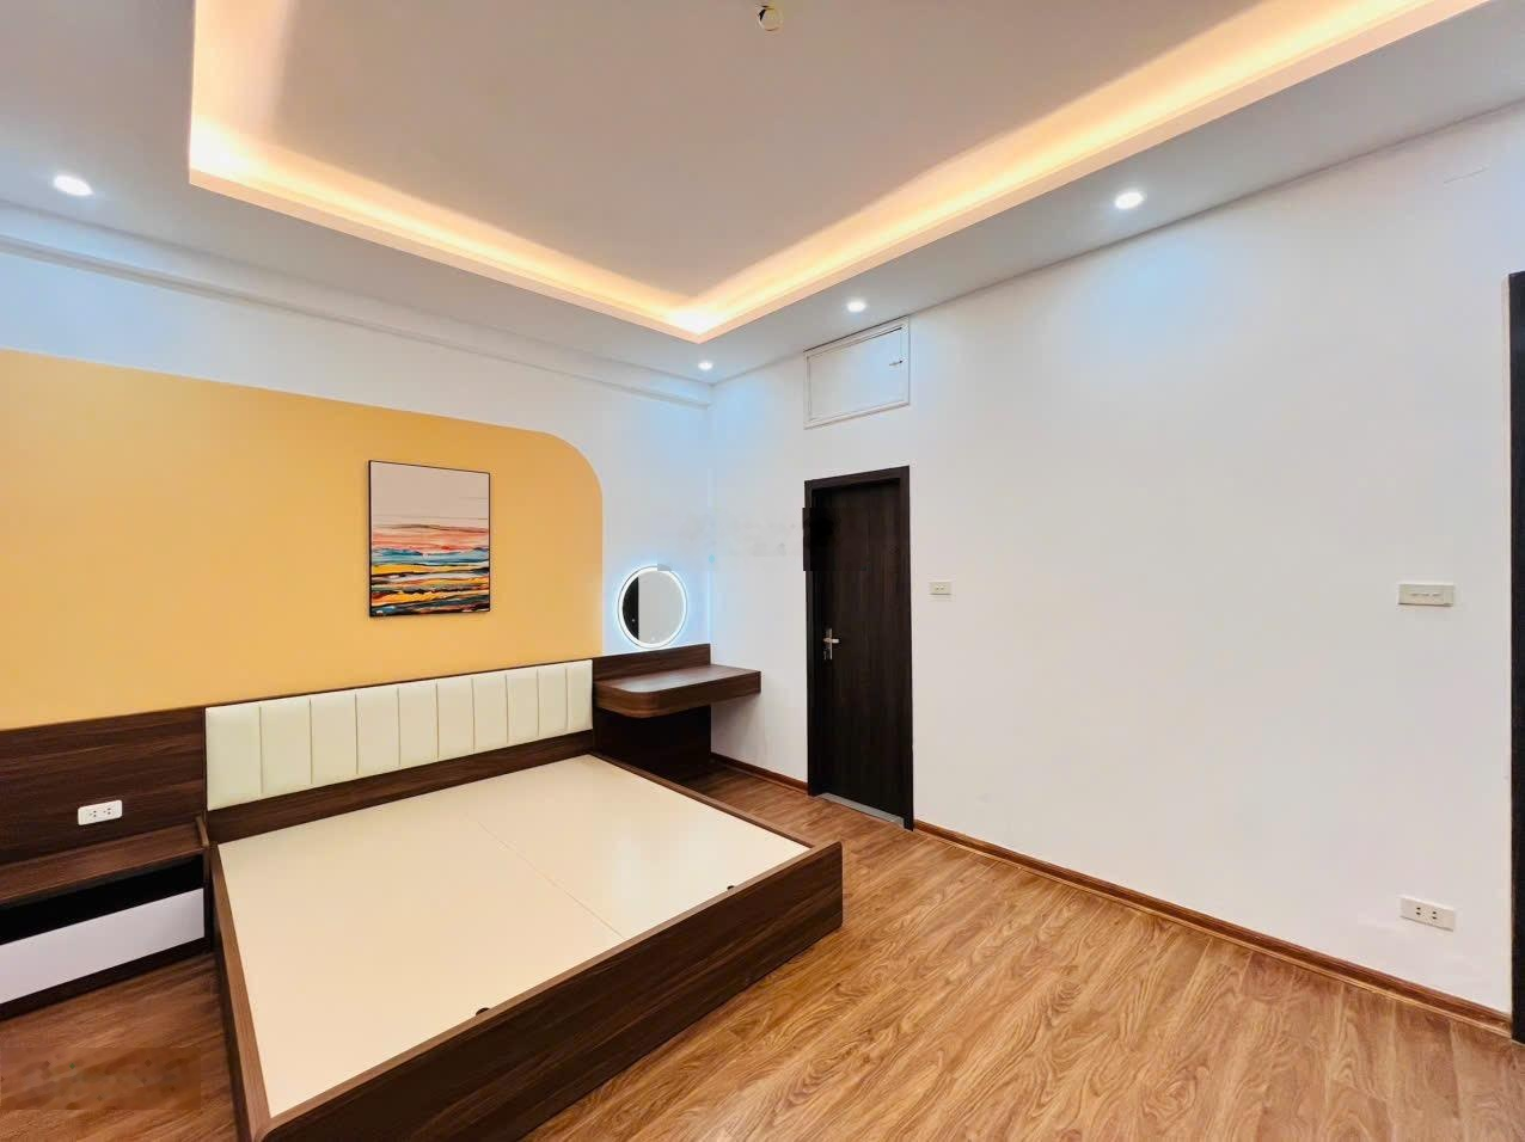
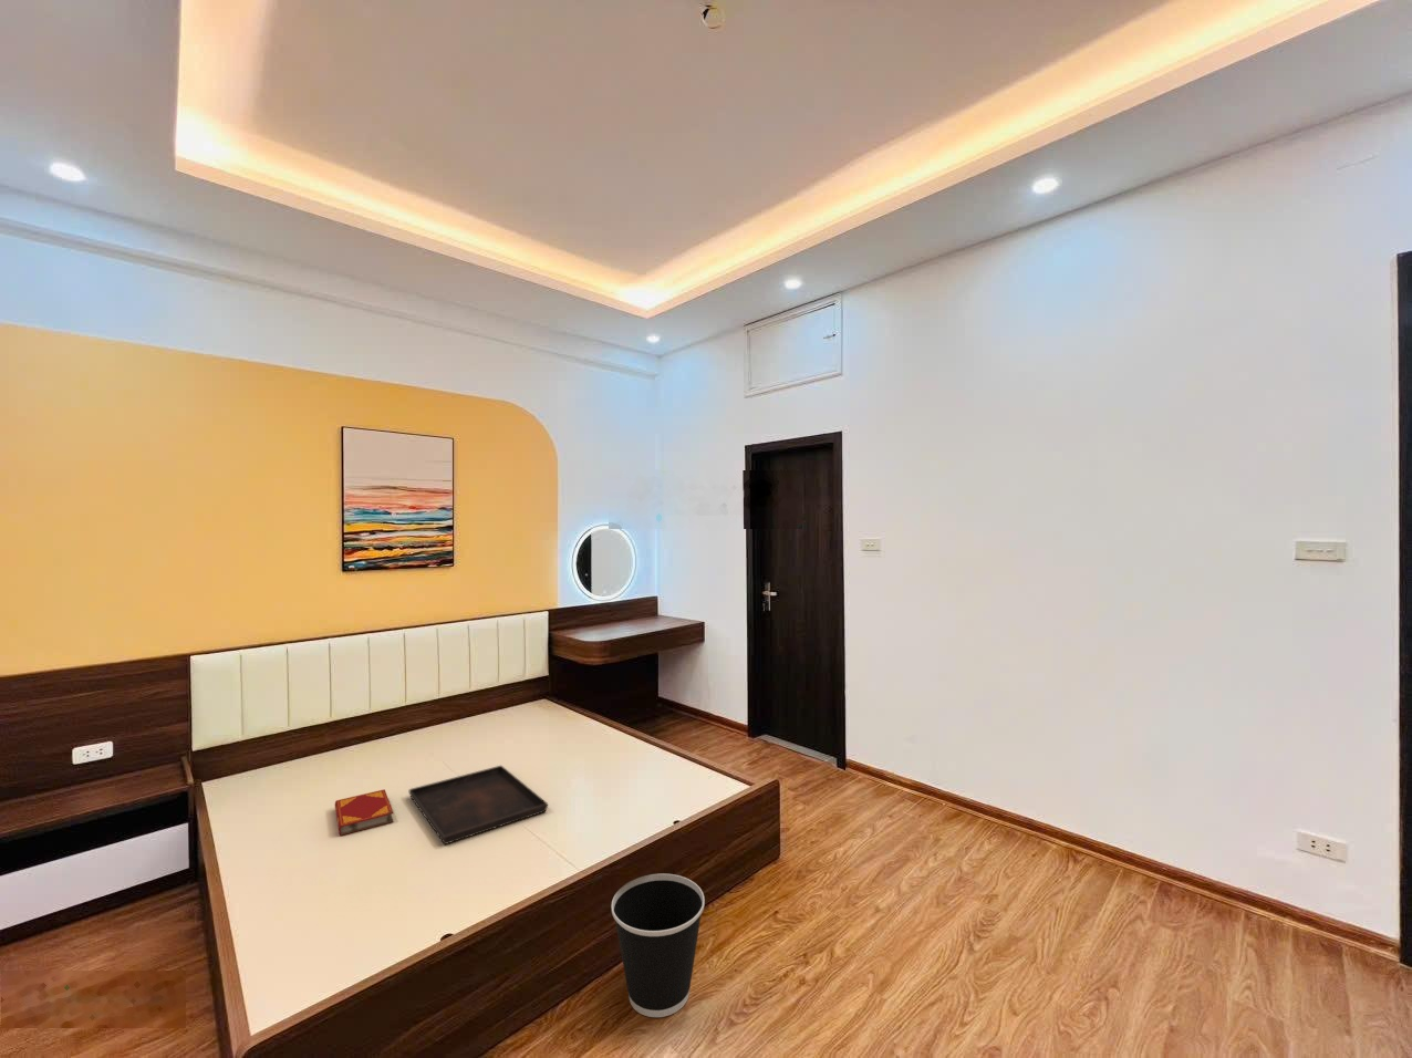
+ serving tray (475, 800)
+ wastebasket (659, 946)
+ hardback book (363, 810)
